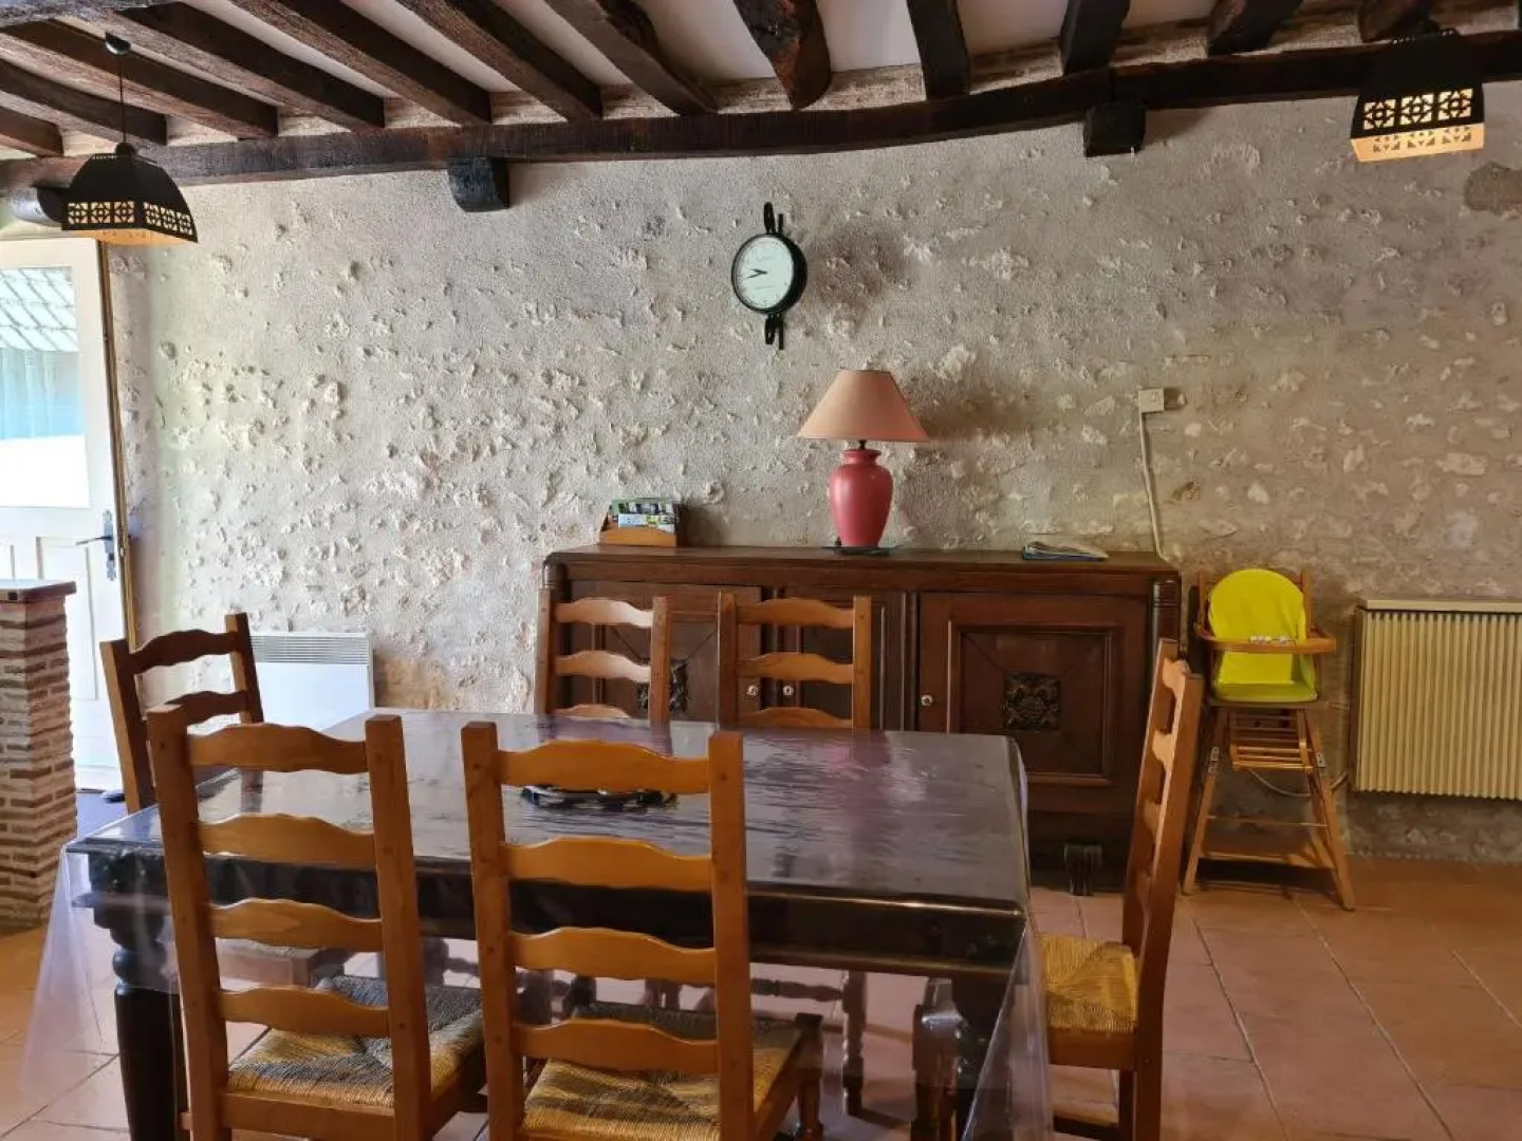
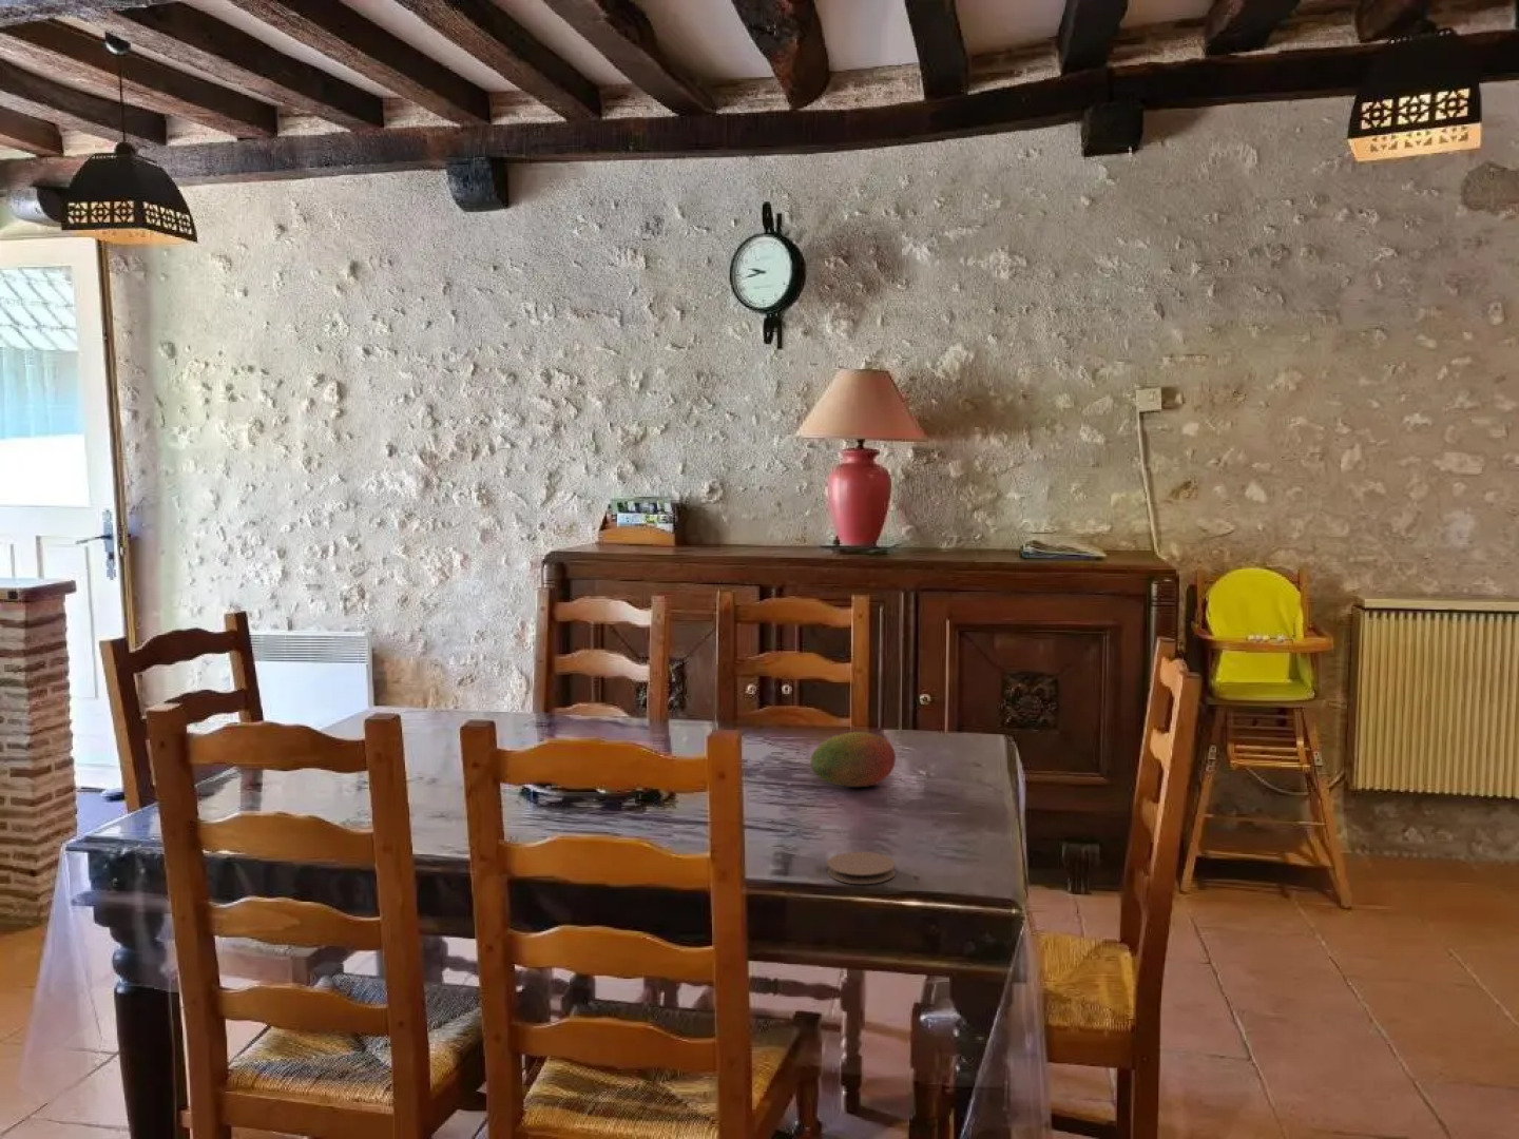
+ coaster (861, 867)
+ fruit (853, 760)
